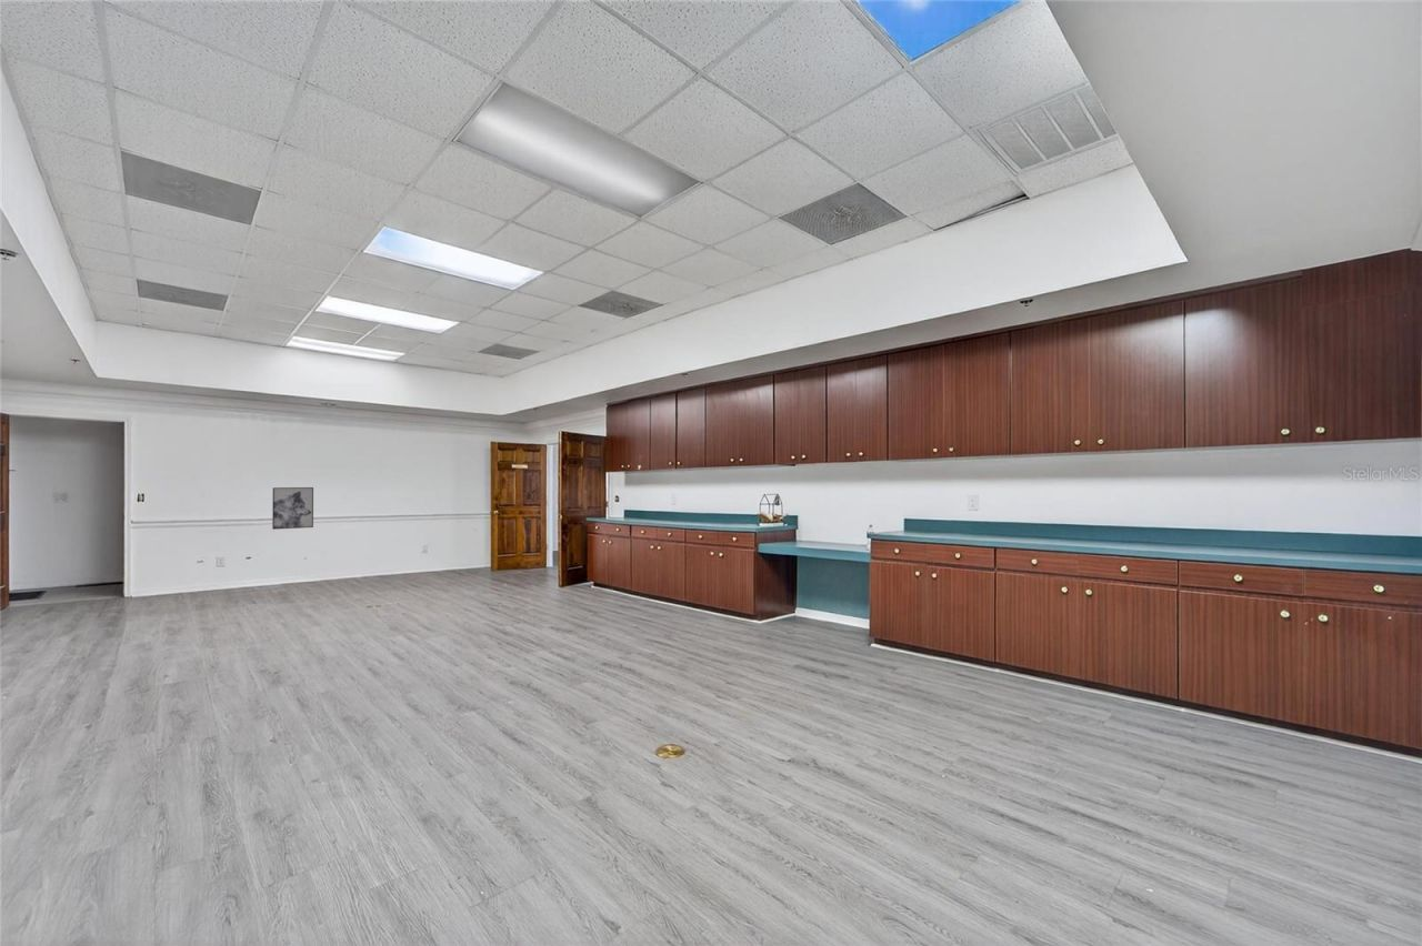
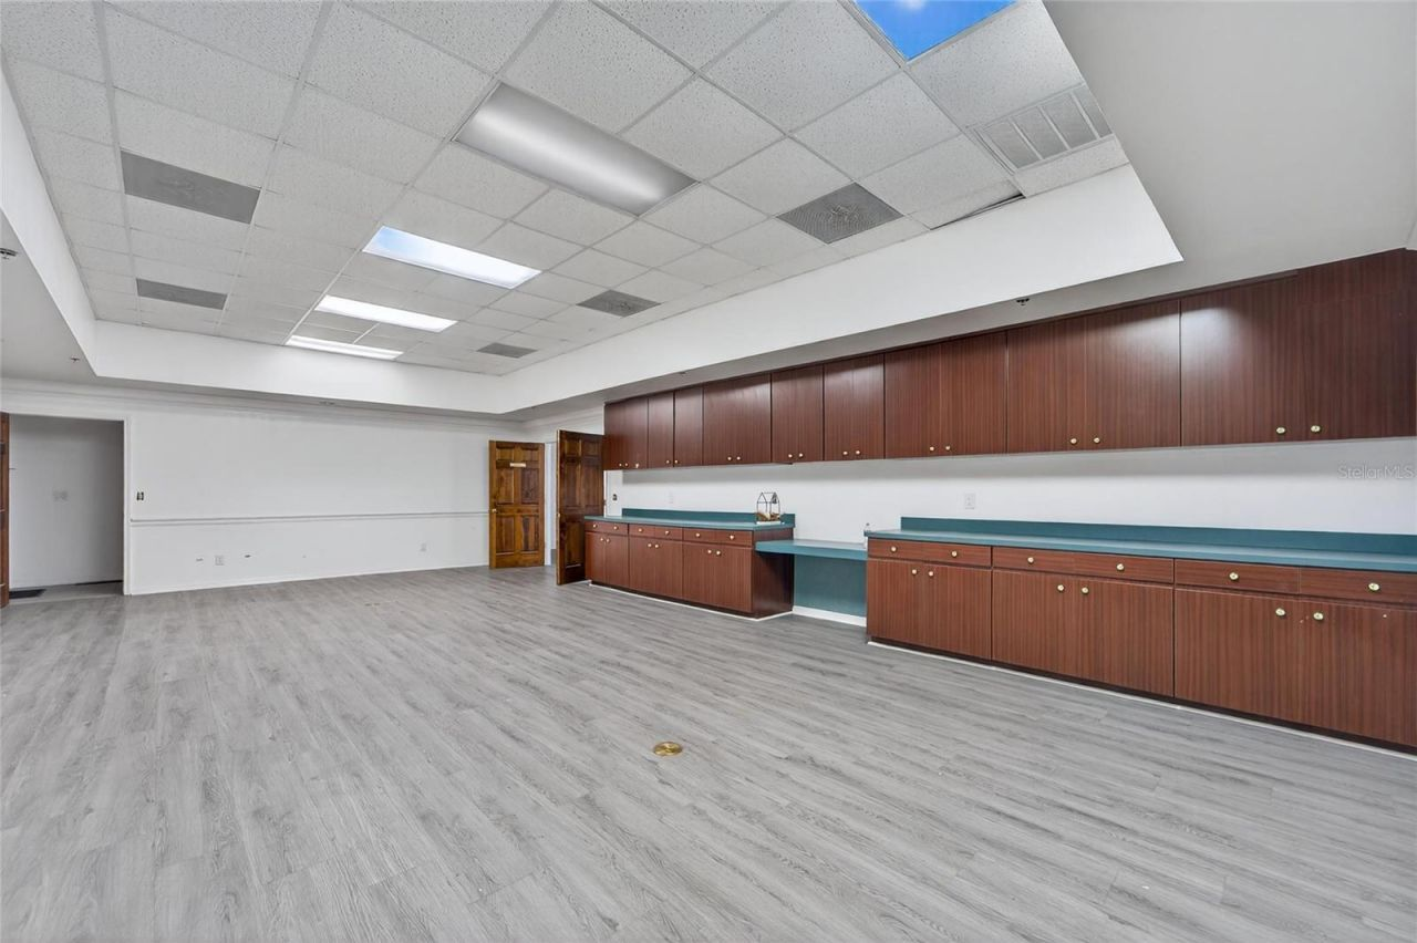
- wall art (293, 507)
